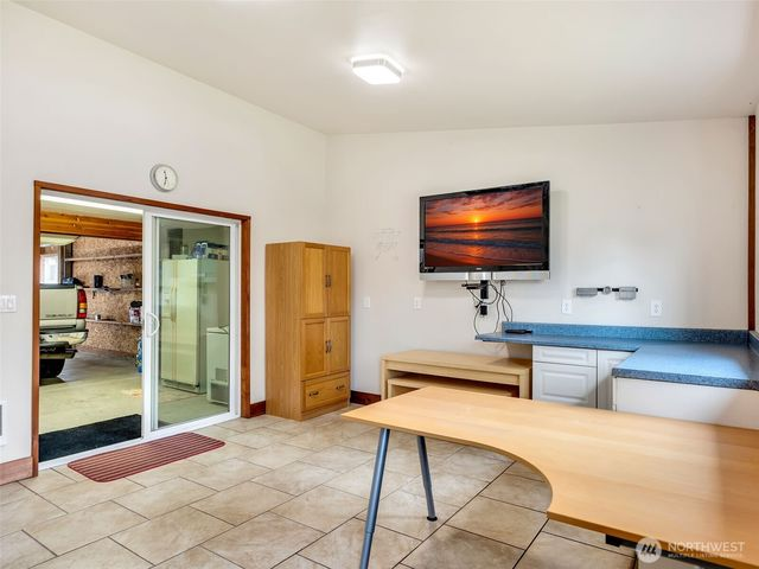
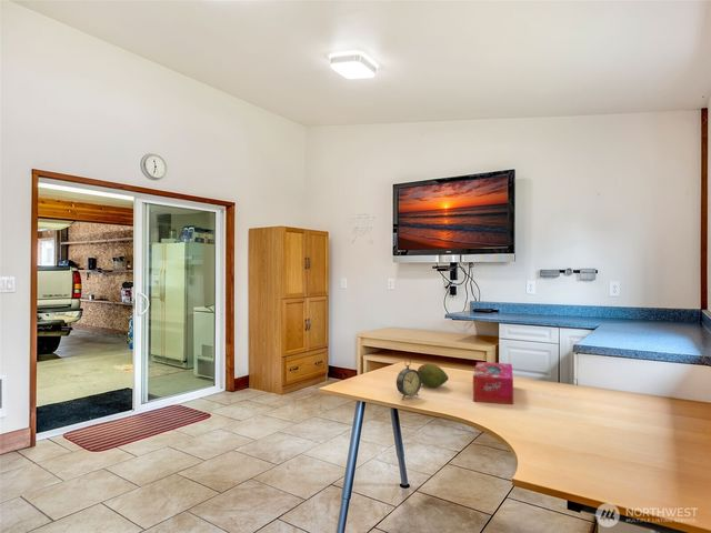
+ alarm clock (408, 378)
+ fruit (431, 375)
+ tissue box (493, 381)
